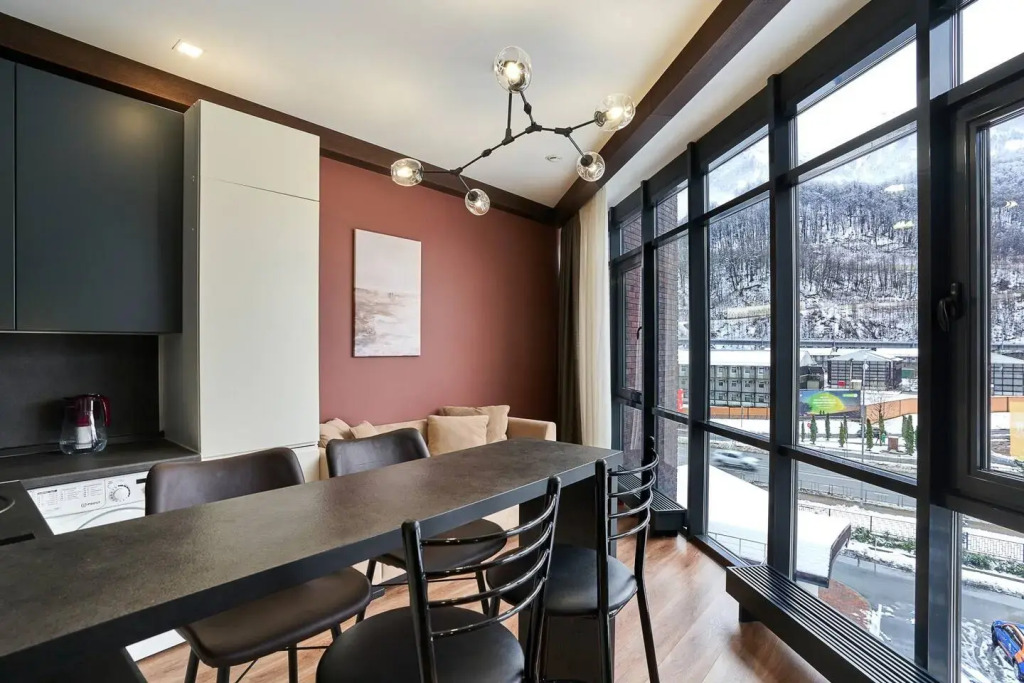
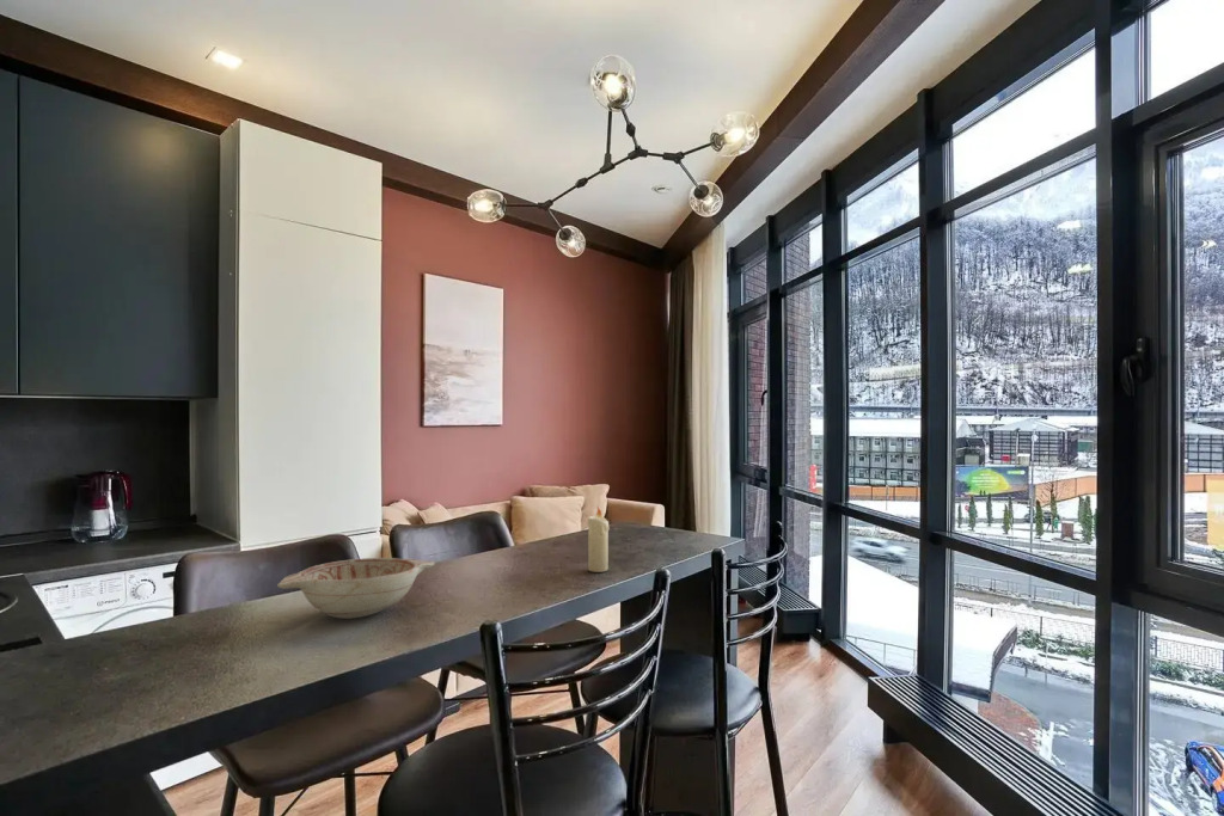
+ candle (598, 538)
+ decorative bowl (360, 588)
